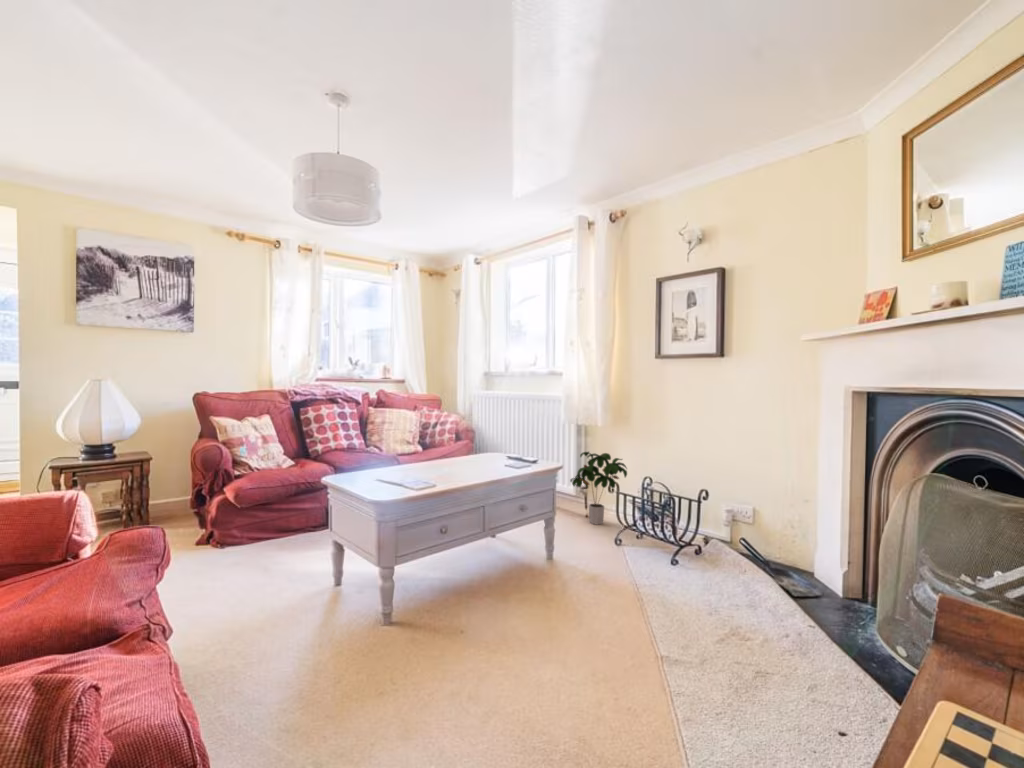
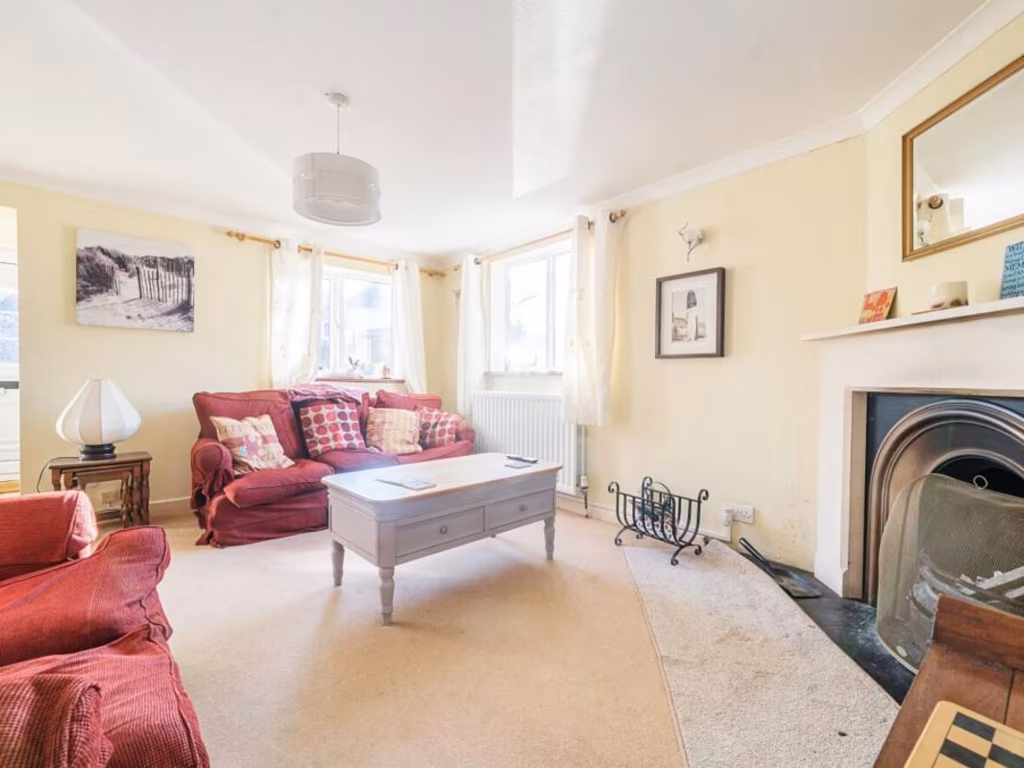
- potted plant (596, 486)
